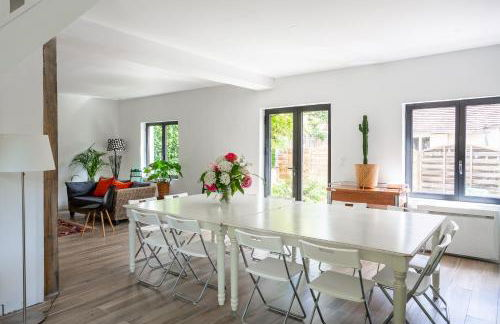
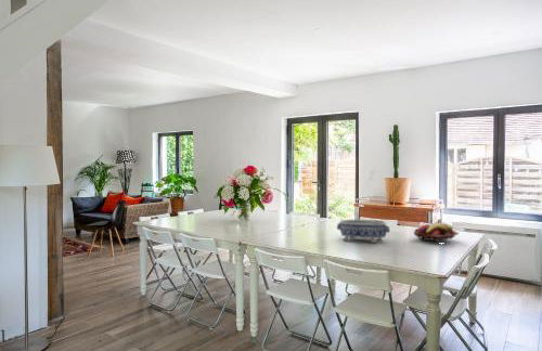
+ fruit basket (435, 231)
+ decorative bowl (362, 230)
